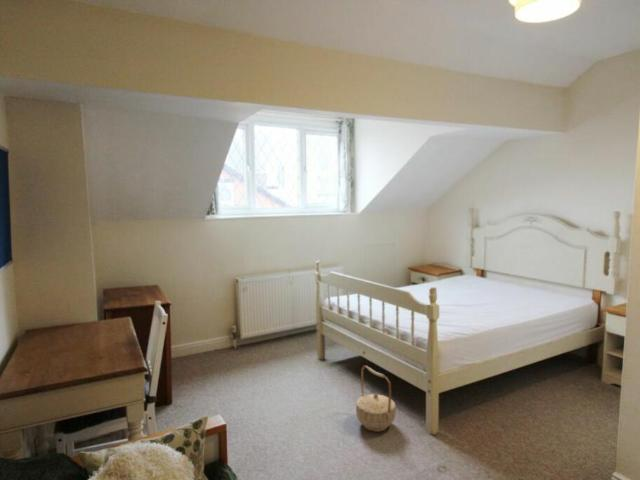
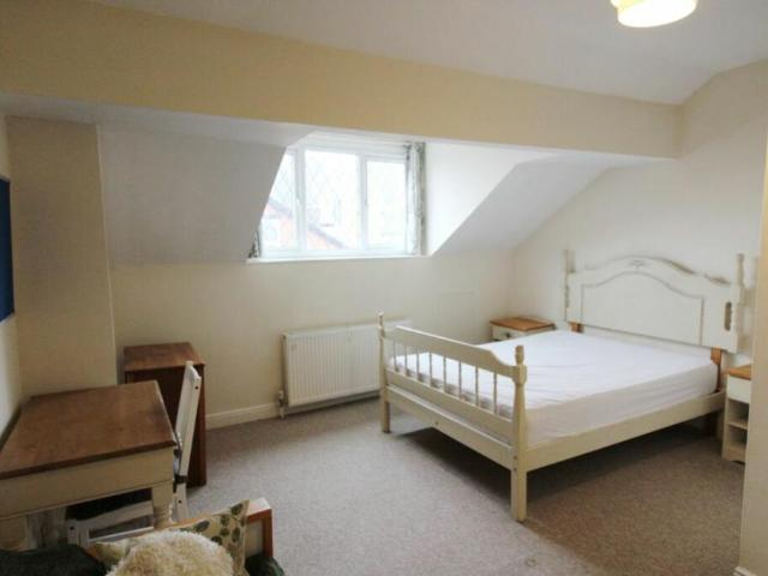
- basket (375, 397)
